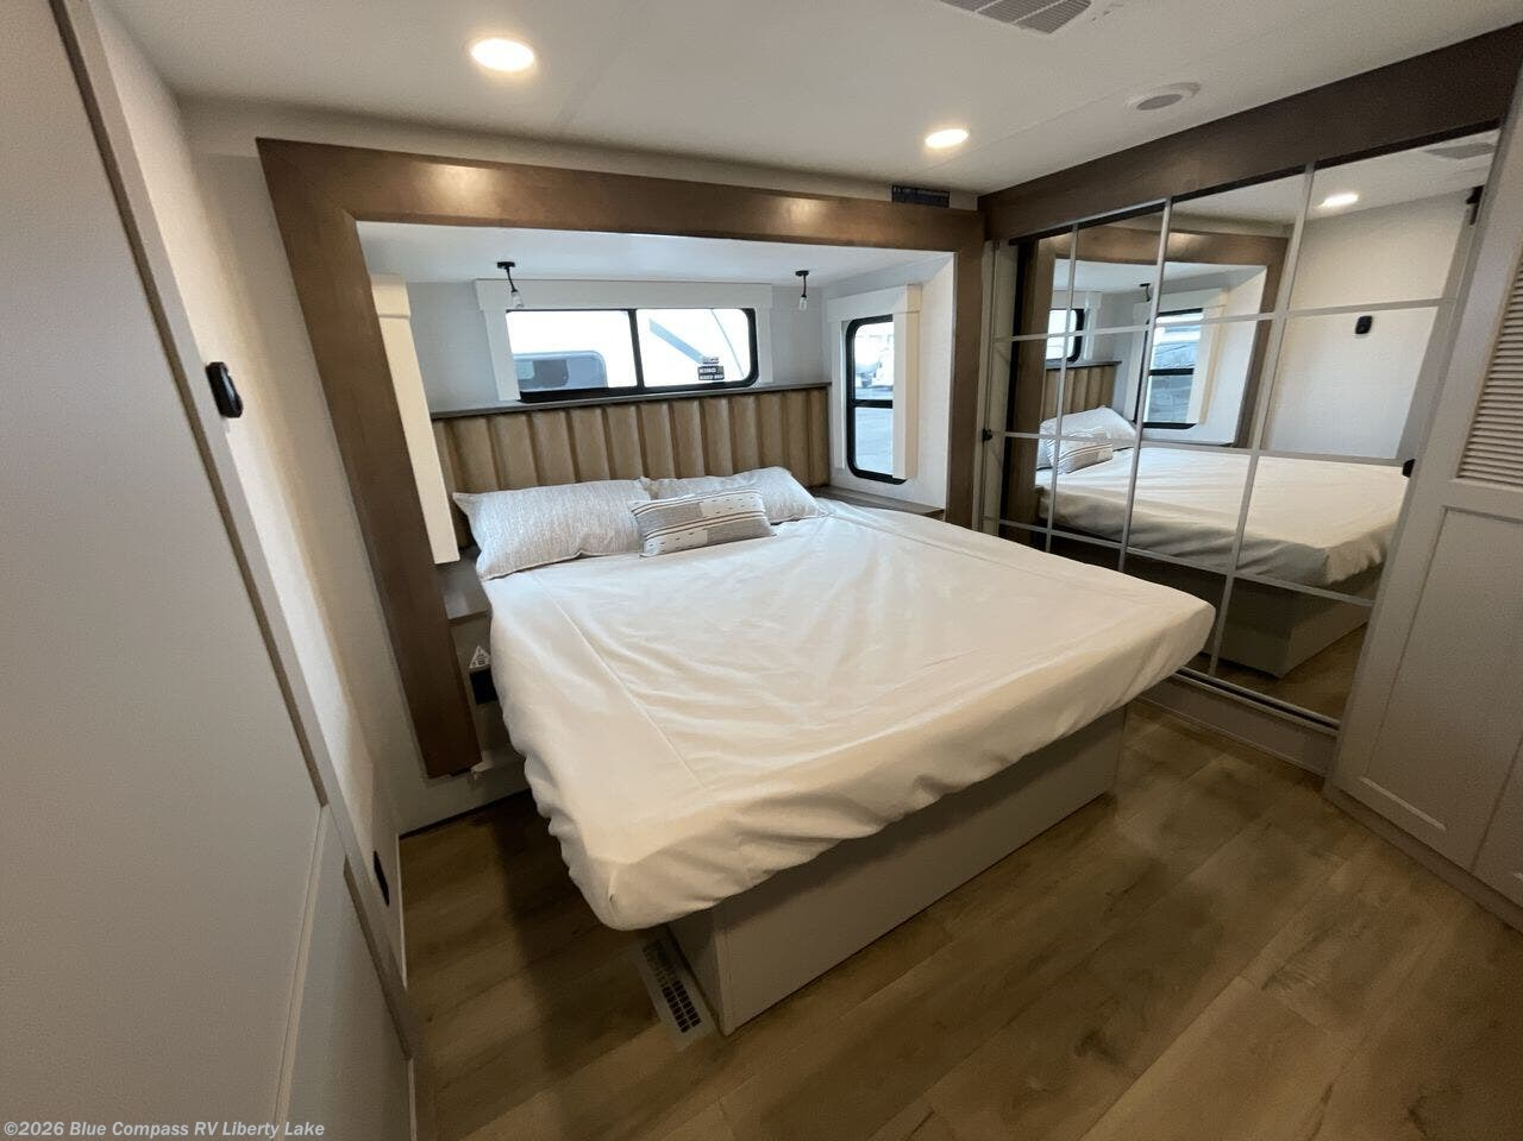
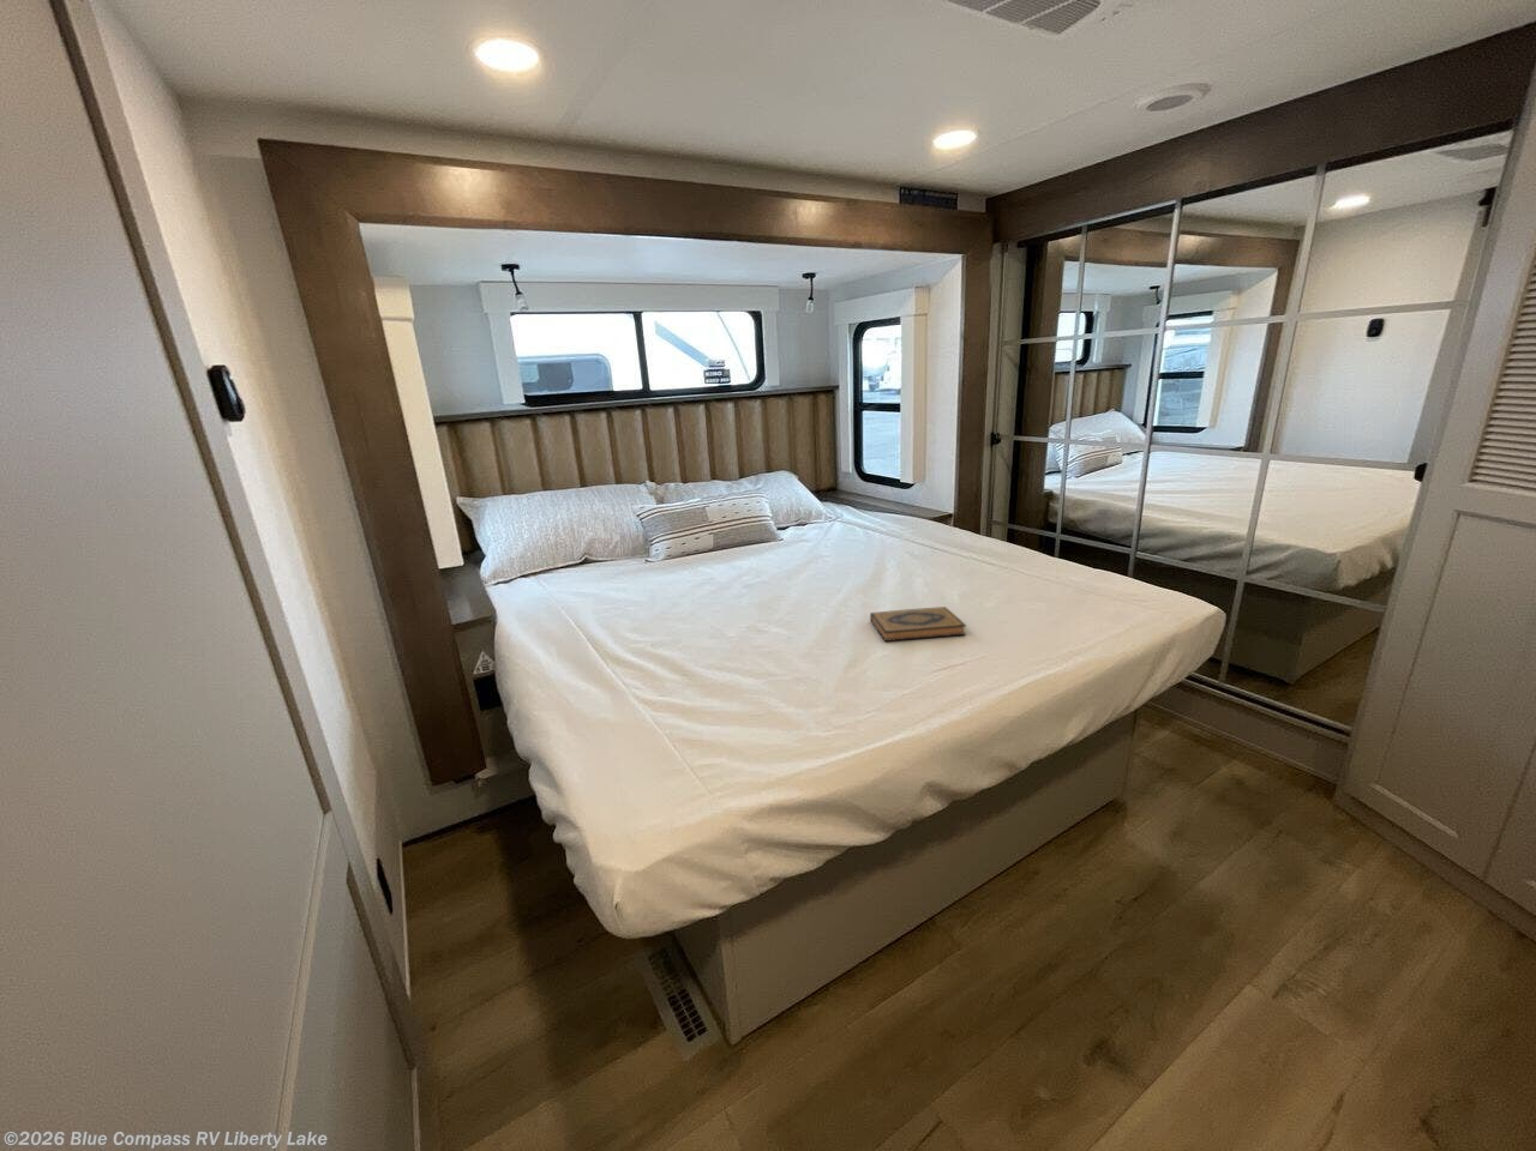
+ hardback book (916, 623)
